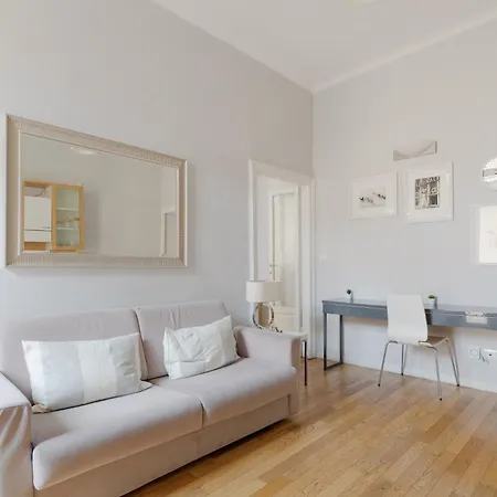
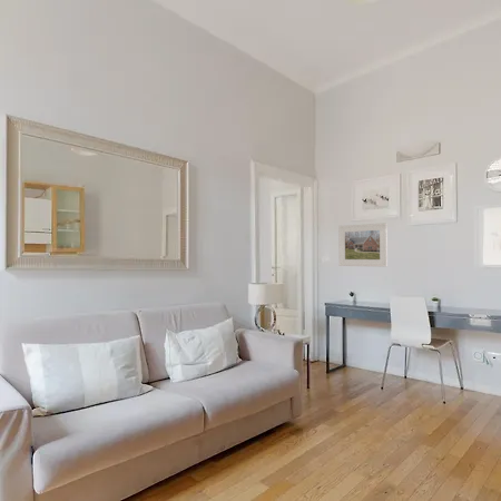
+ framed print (362, 245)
